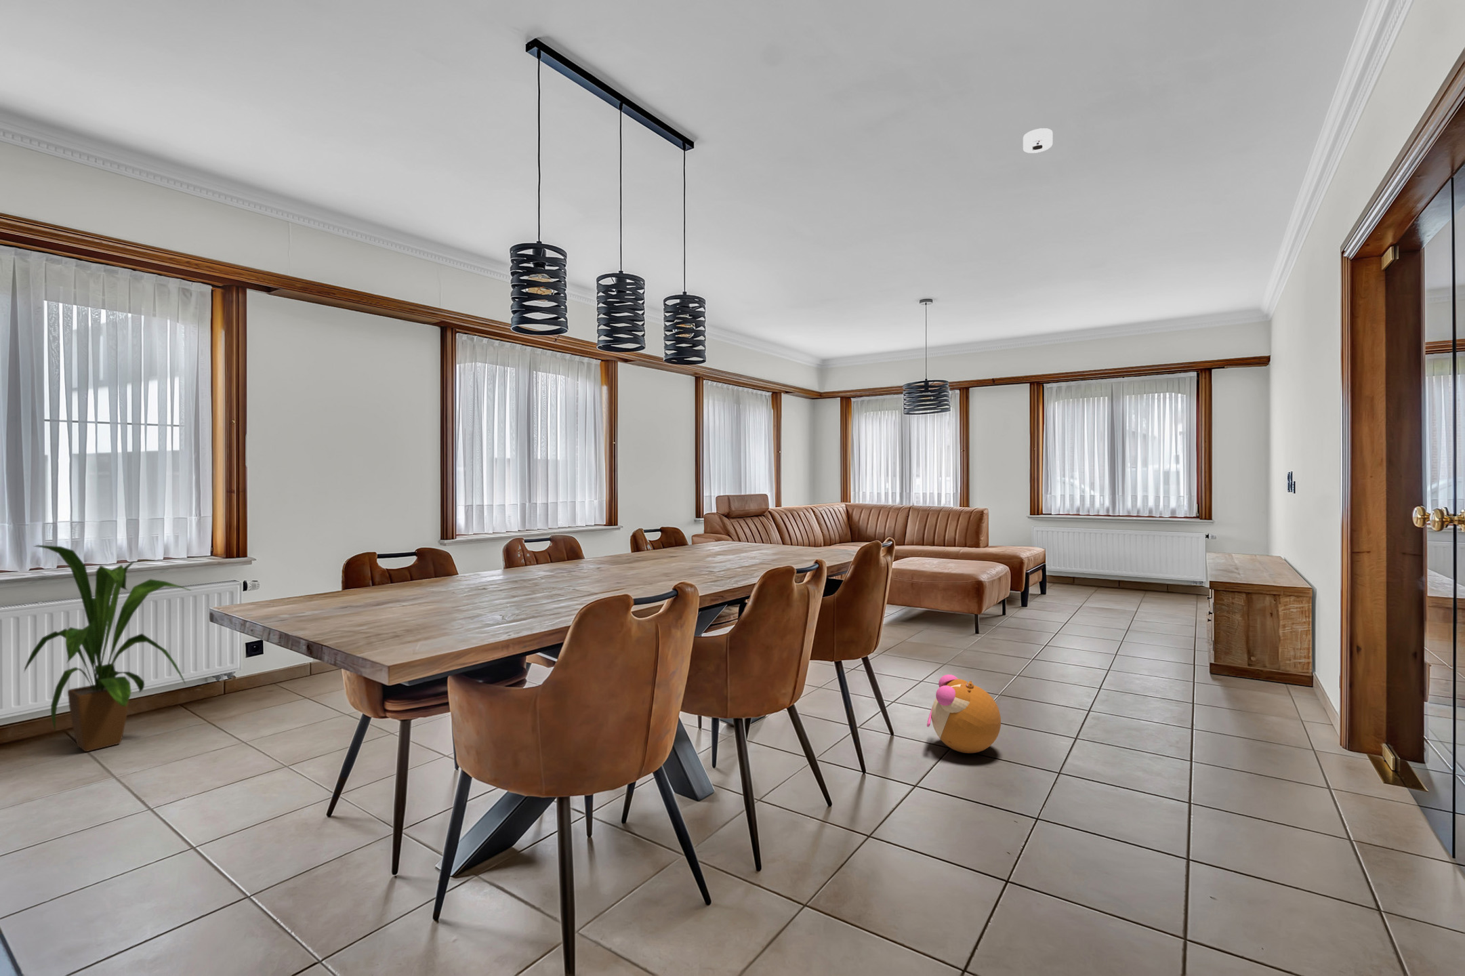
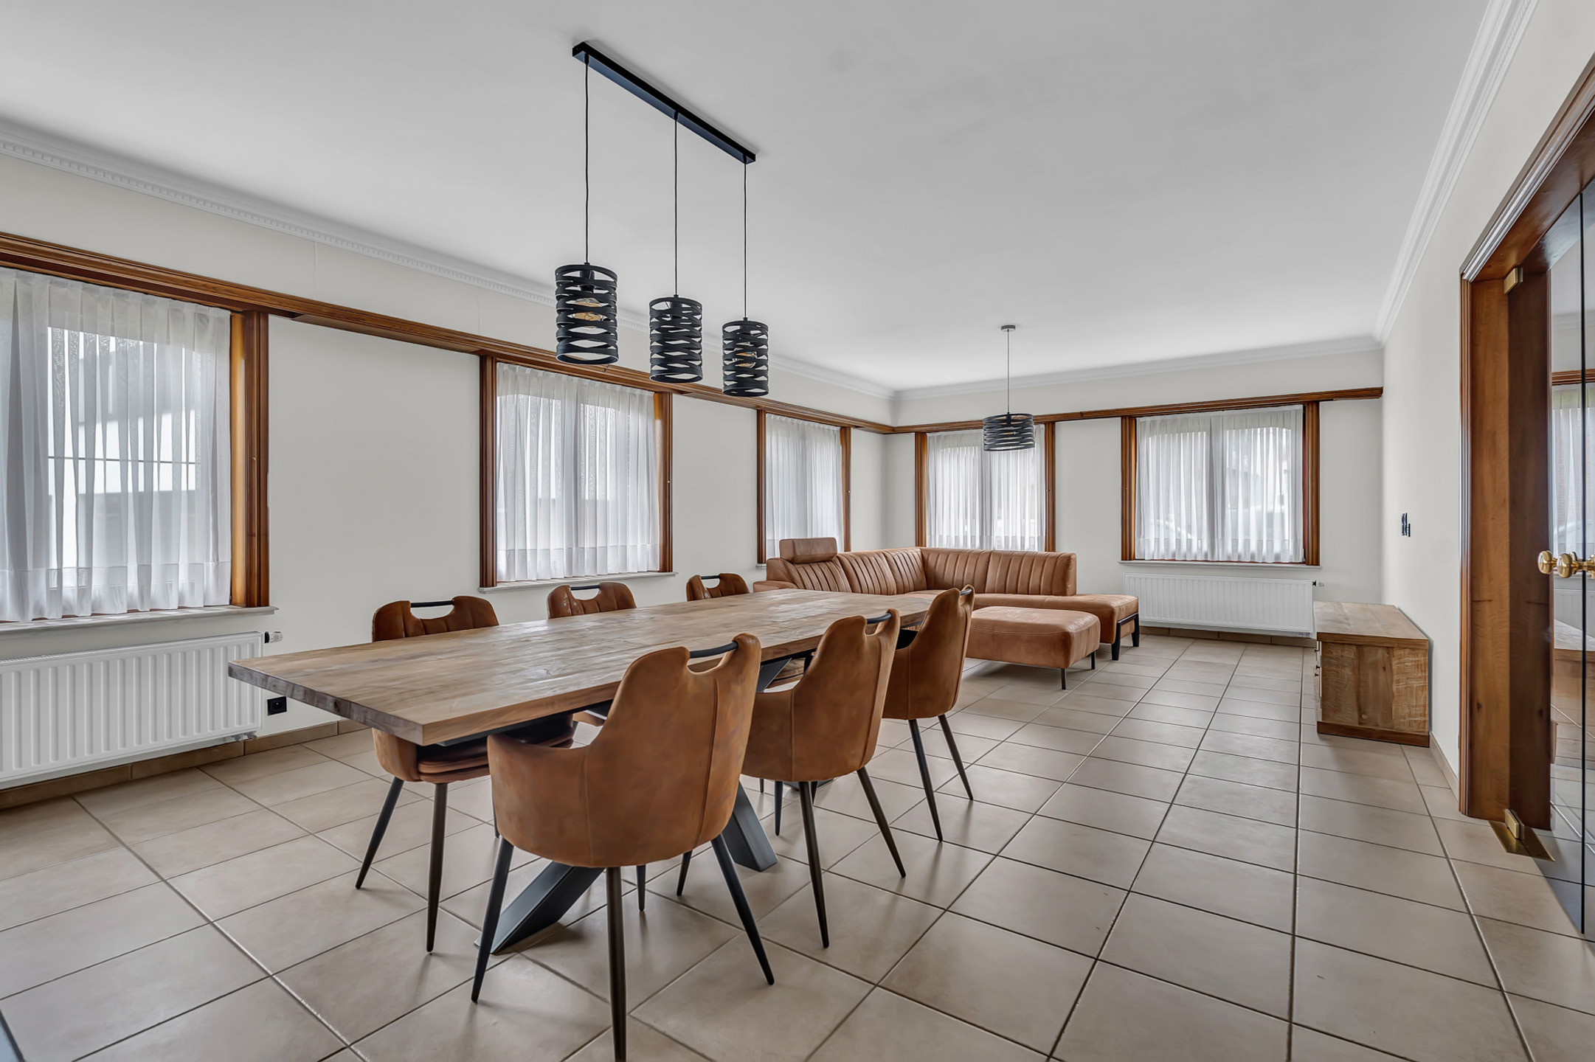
- plush toy (964, 715)
- smoke detector (1037, 142)
- house plant (124, 642)
